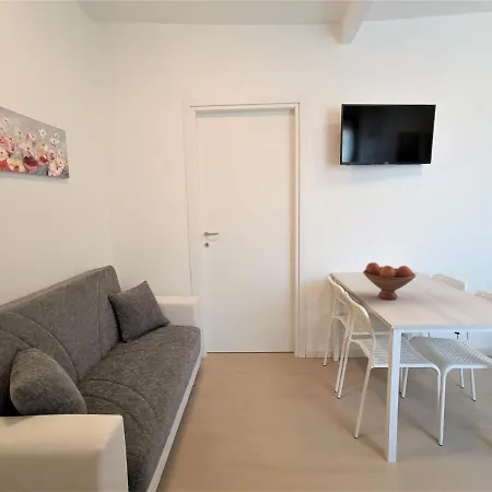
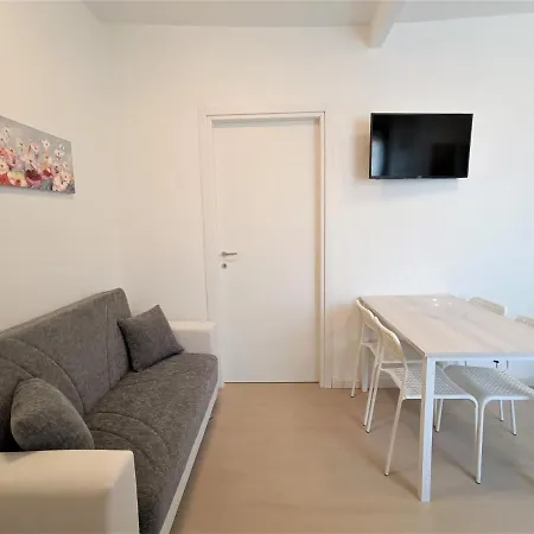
- fruit bowl (388, 280)
